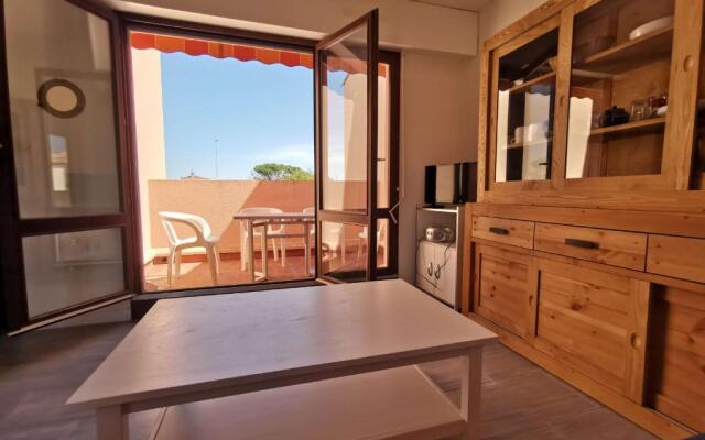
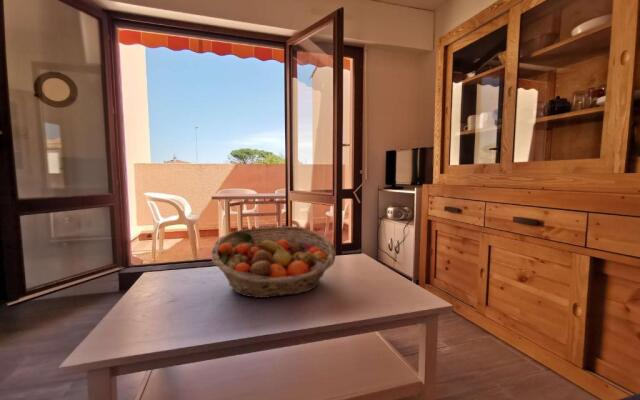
+ fruit basket (275, 258)
